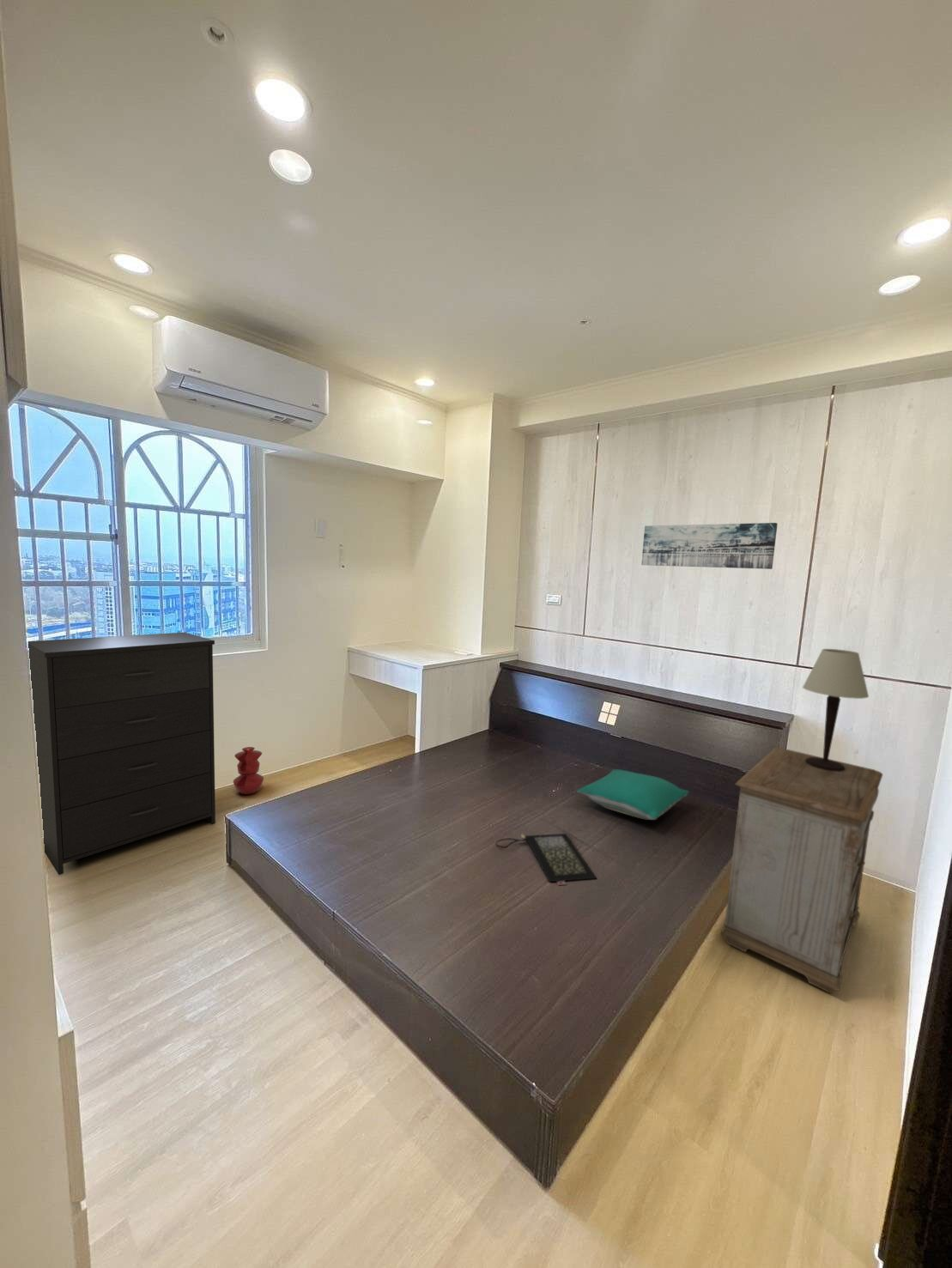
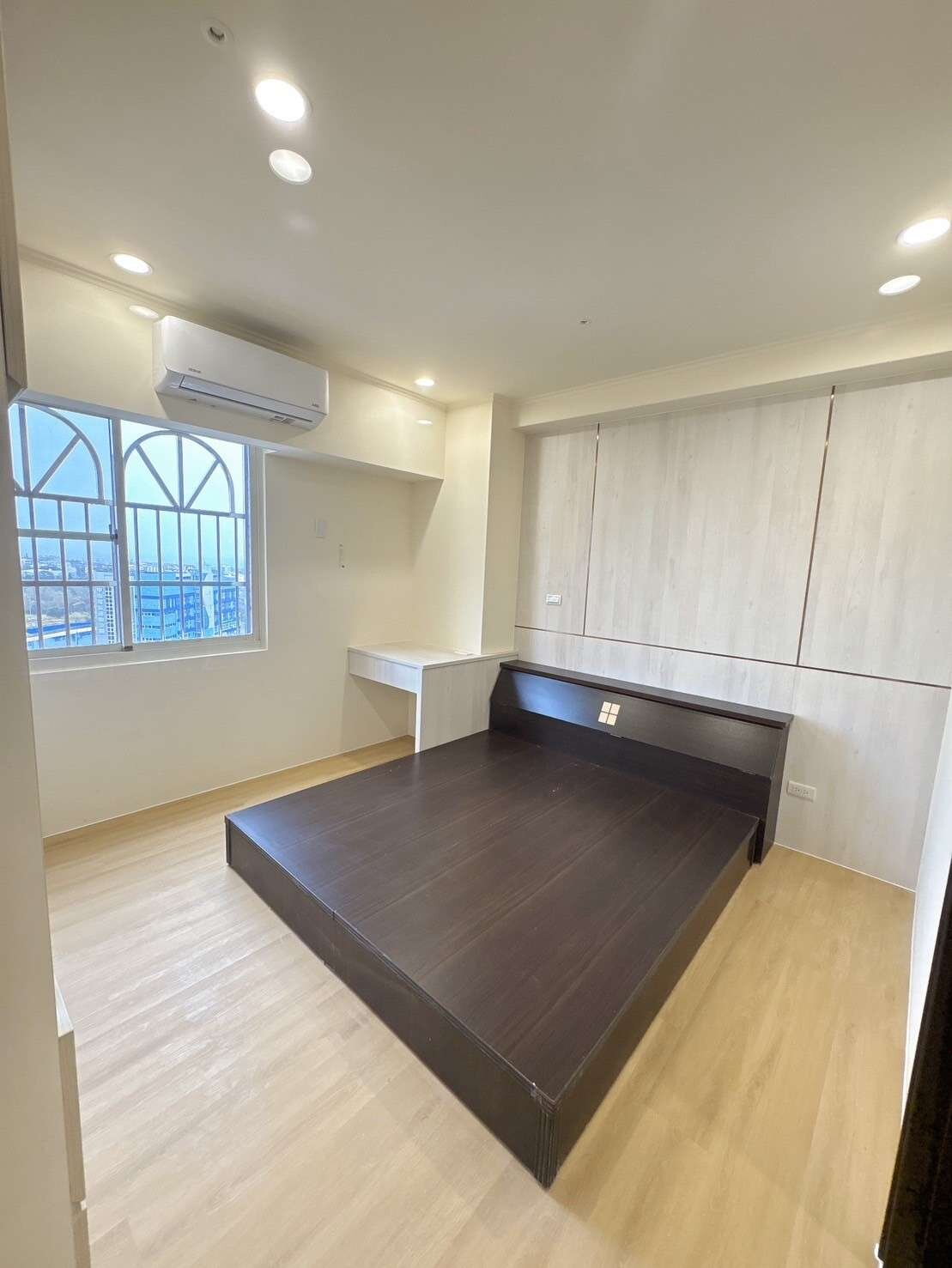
- dresser (129, 739)
- table lamp (832, 708)
- pillow (633, 792)
- vase (248, 770)
- clutch bag (555, 852)
- wall art (703, 545)
- nightstand (802, 854)
